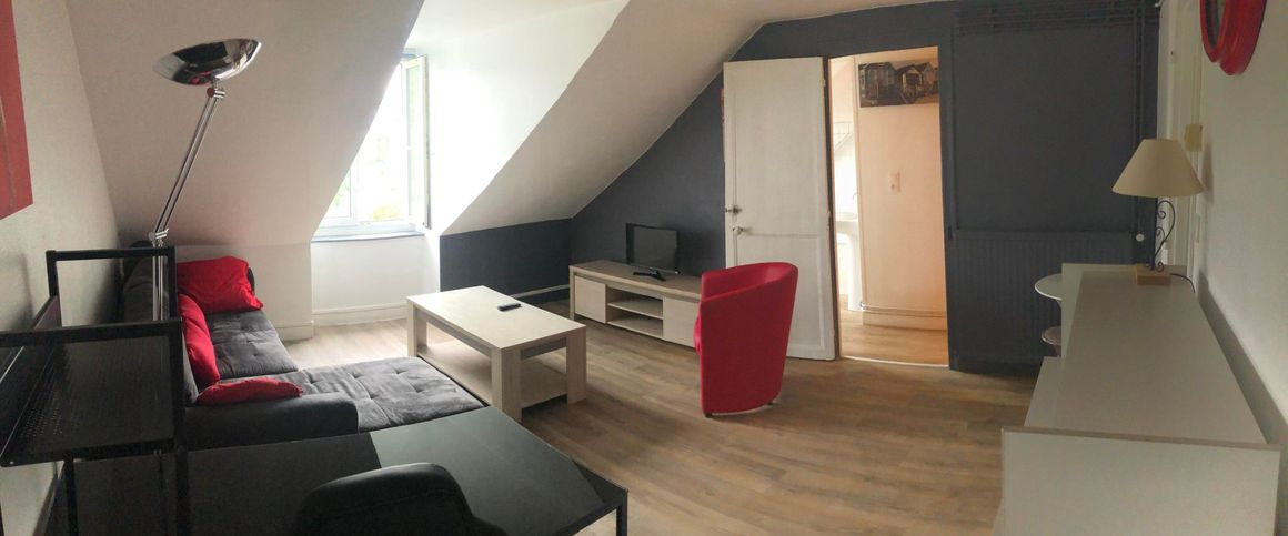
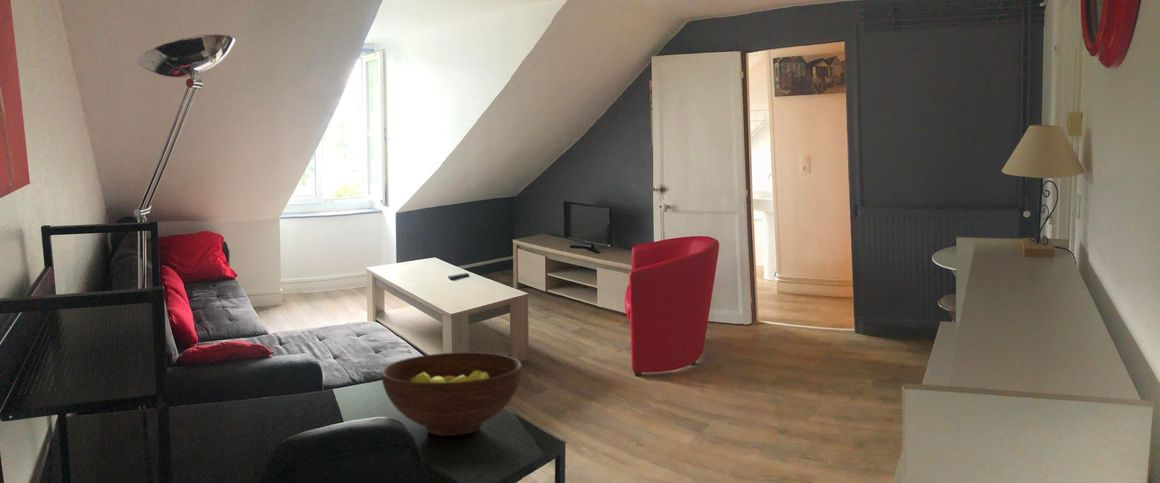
+ fruit bowl (453, 397)
